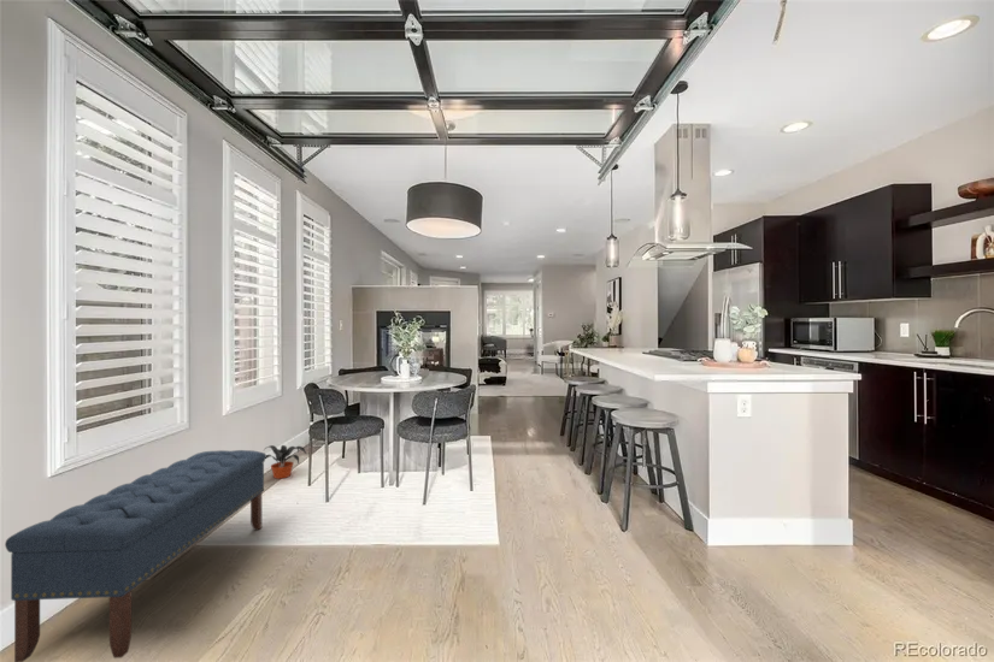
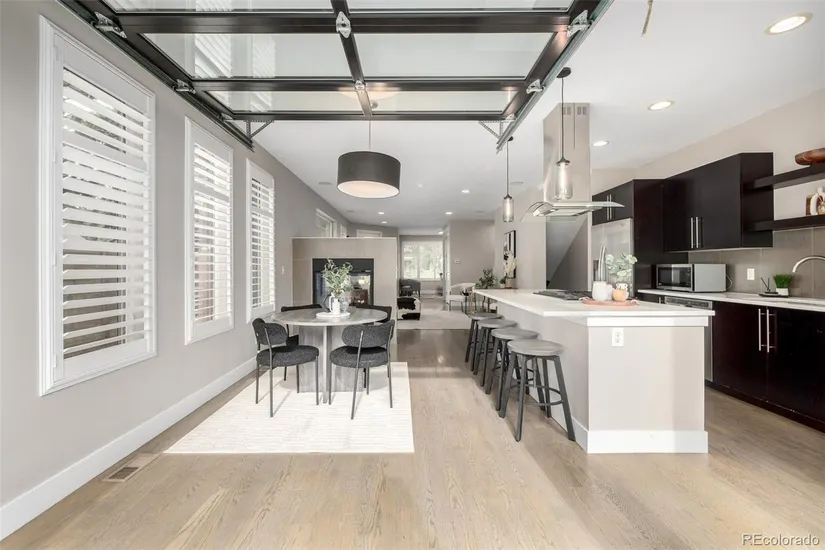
- bench (169, 527)
- potted plant (283, 461)
